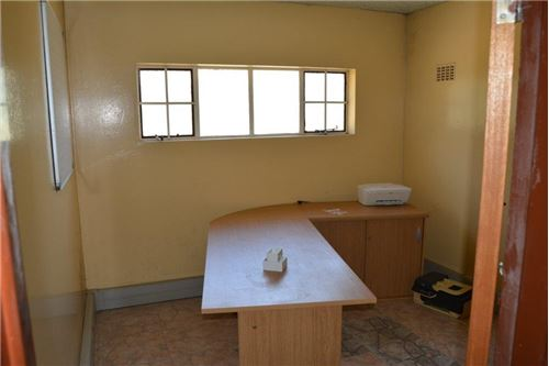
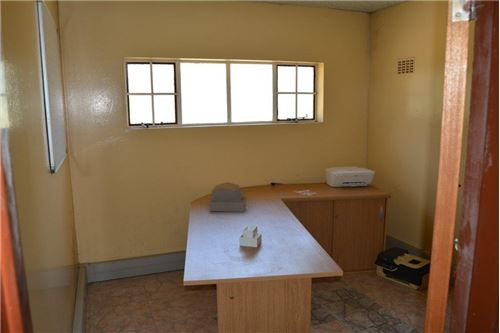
+ architectural model (231, 193)
